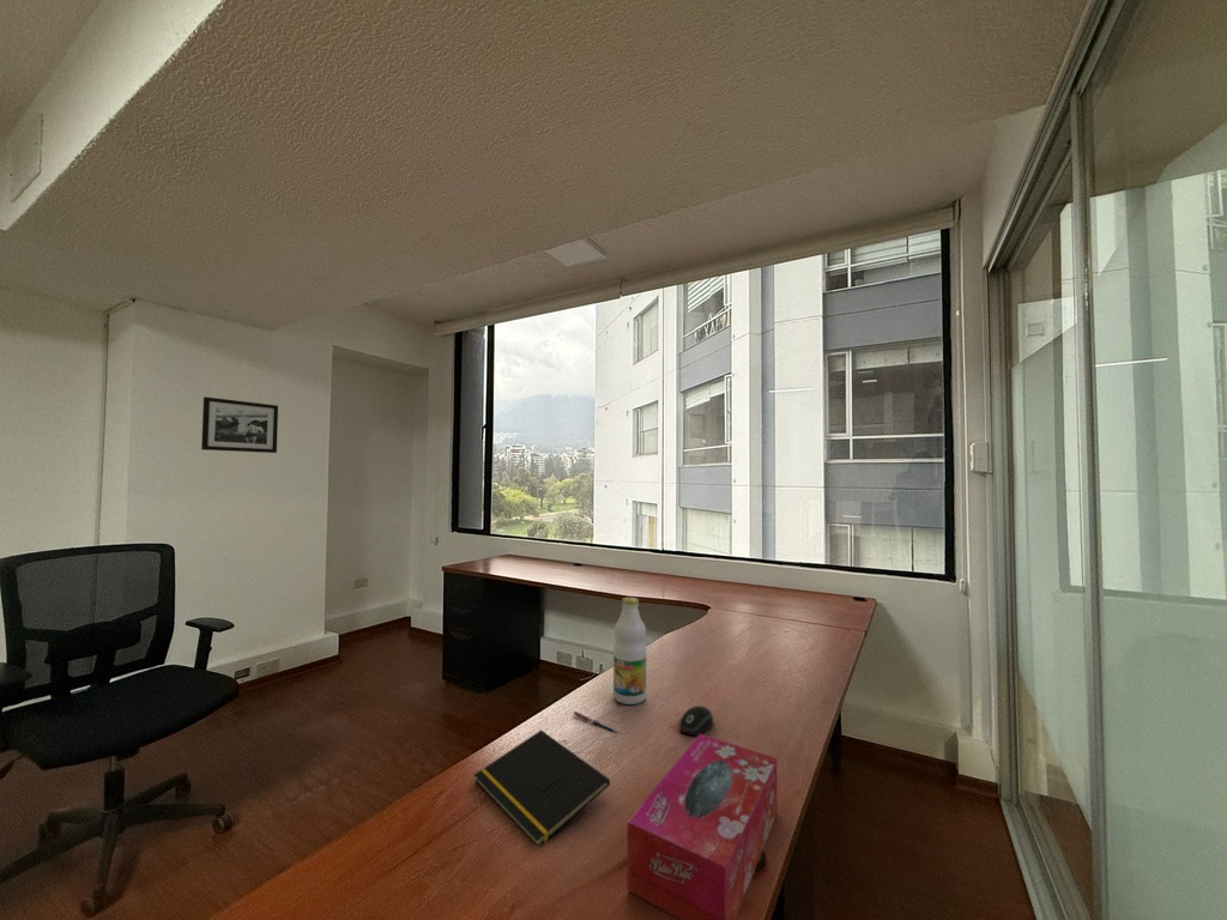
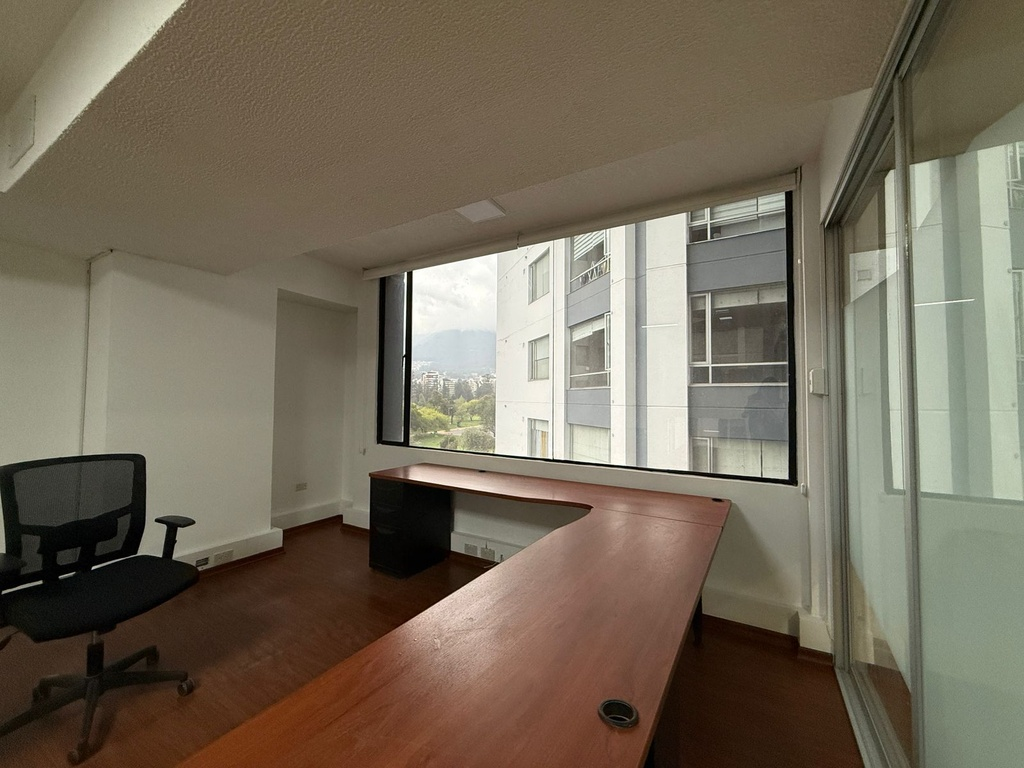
- picture frame (241, 425)
- tissue box (709, 817)
- computer mouse (696, 716)
- bottle (629, 648)
- pen (594, 721)
- notepad (539, 779)
